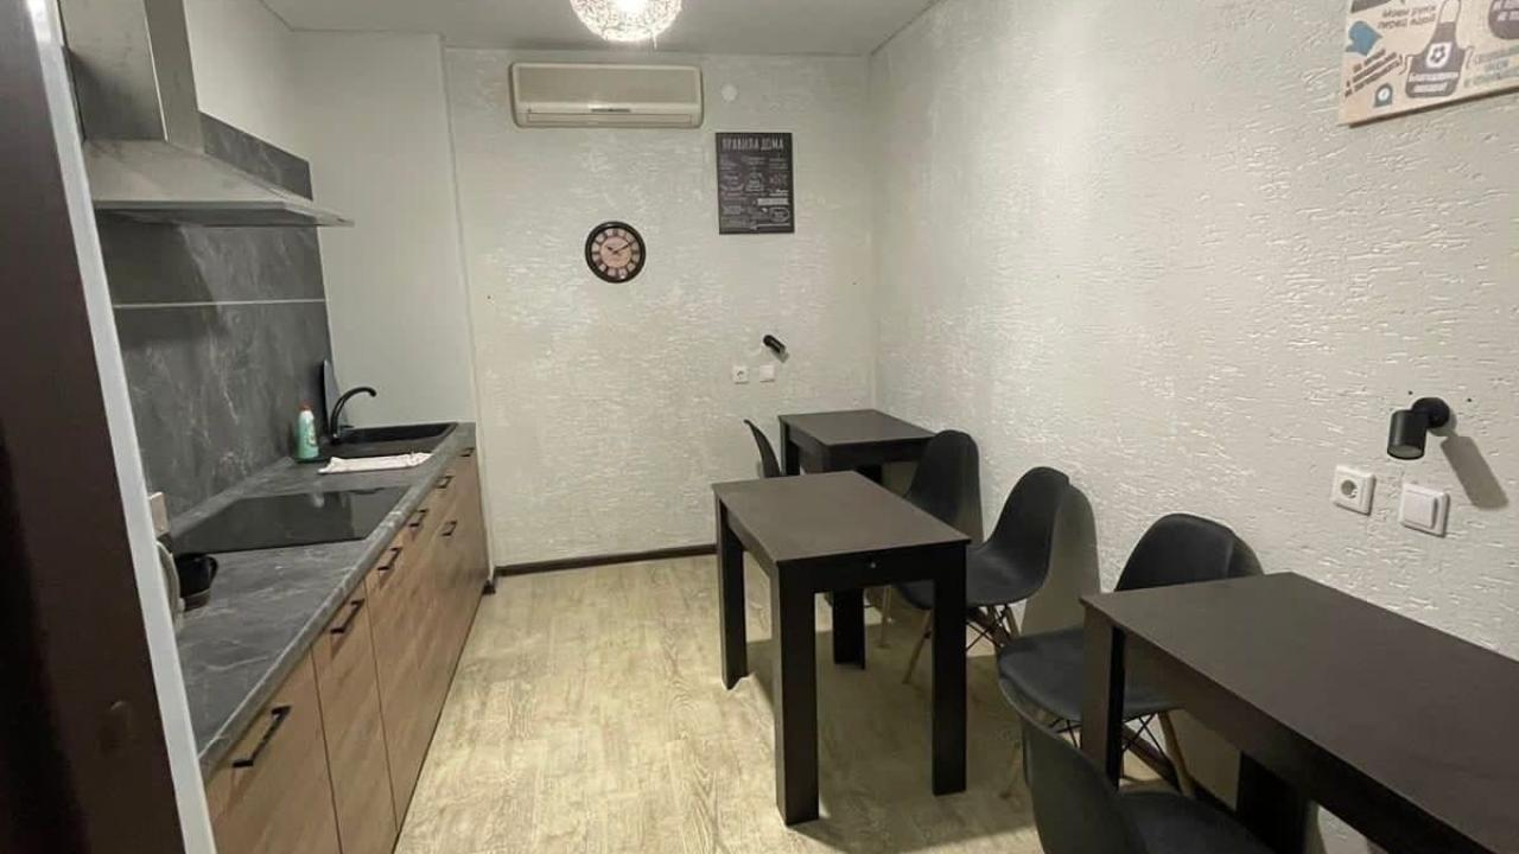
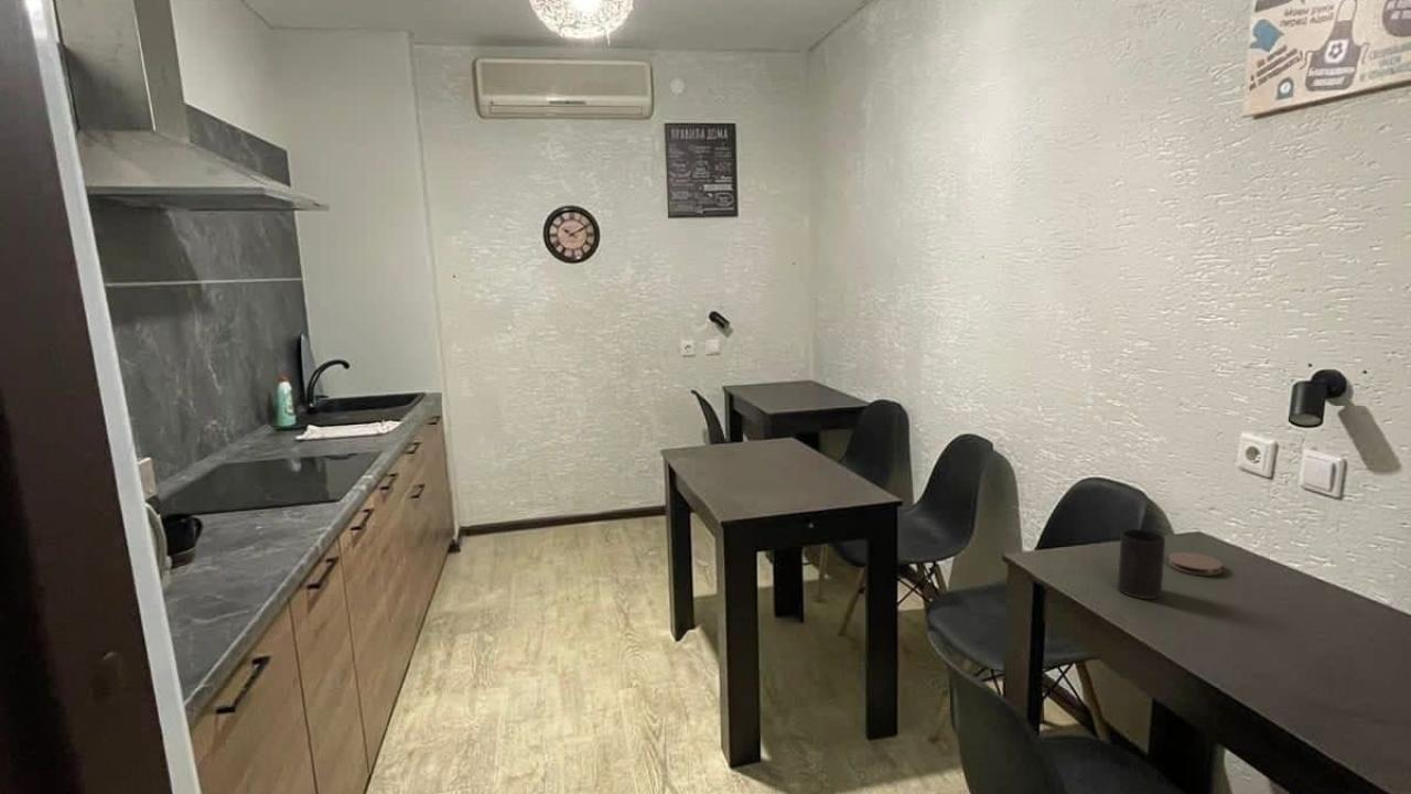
+ cup (1141, 562)
+ coaster (1194, 562)
